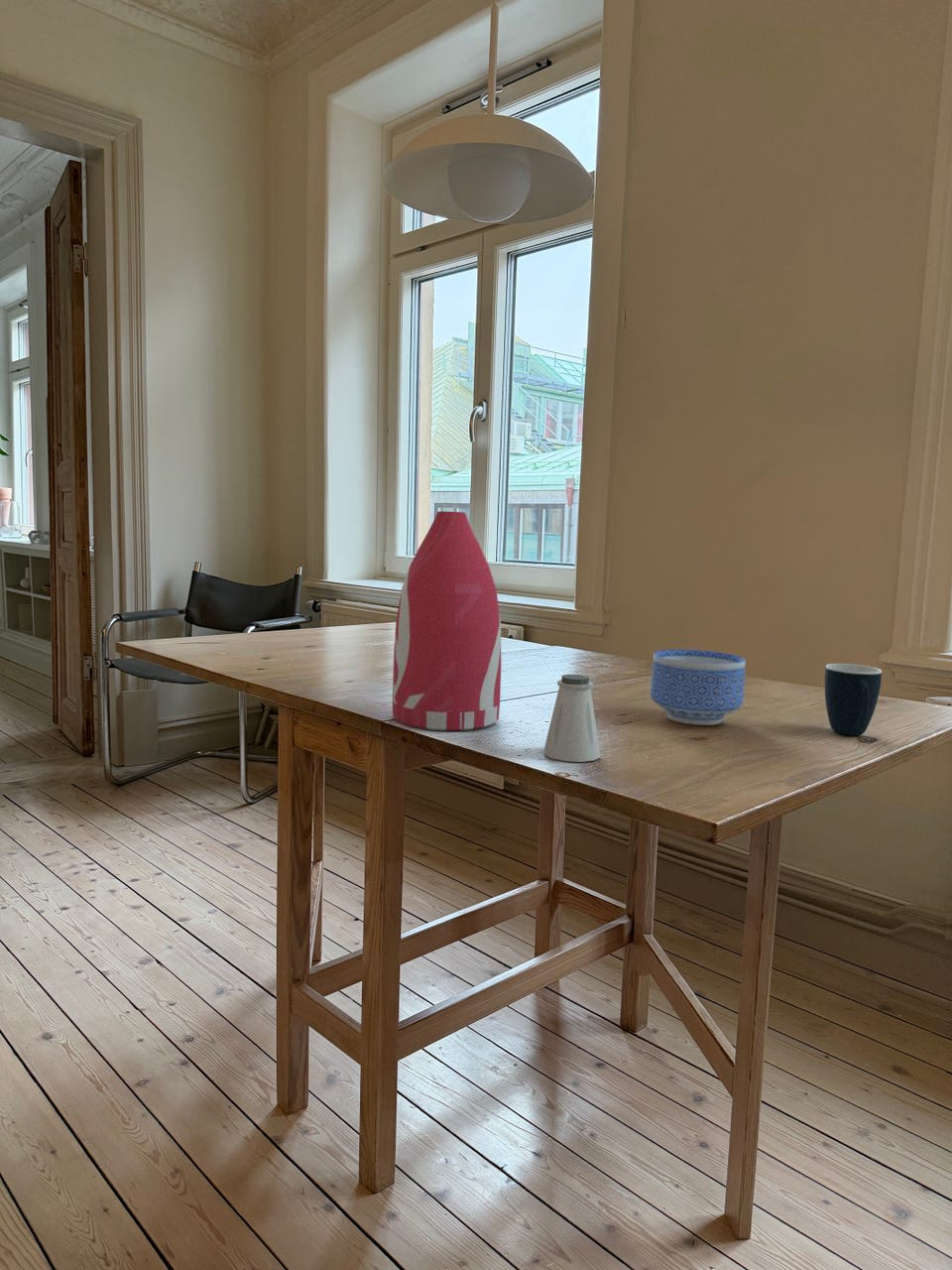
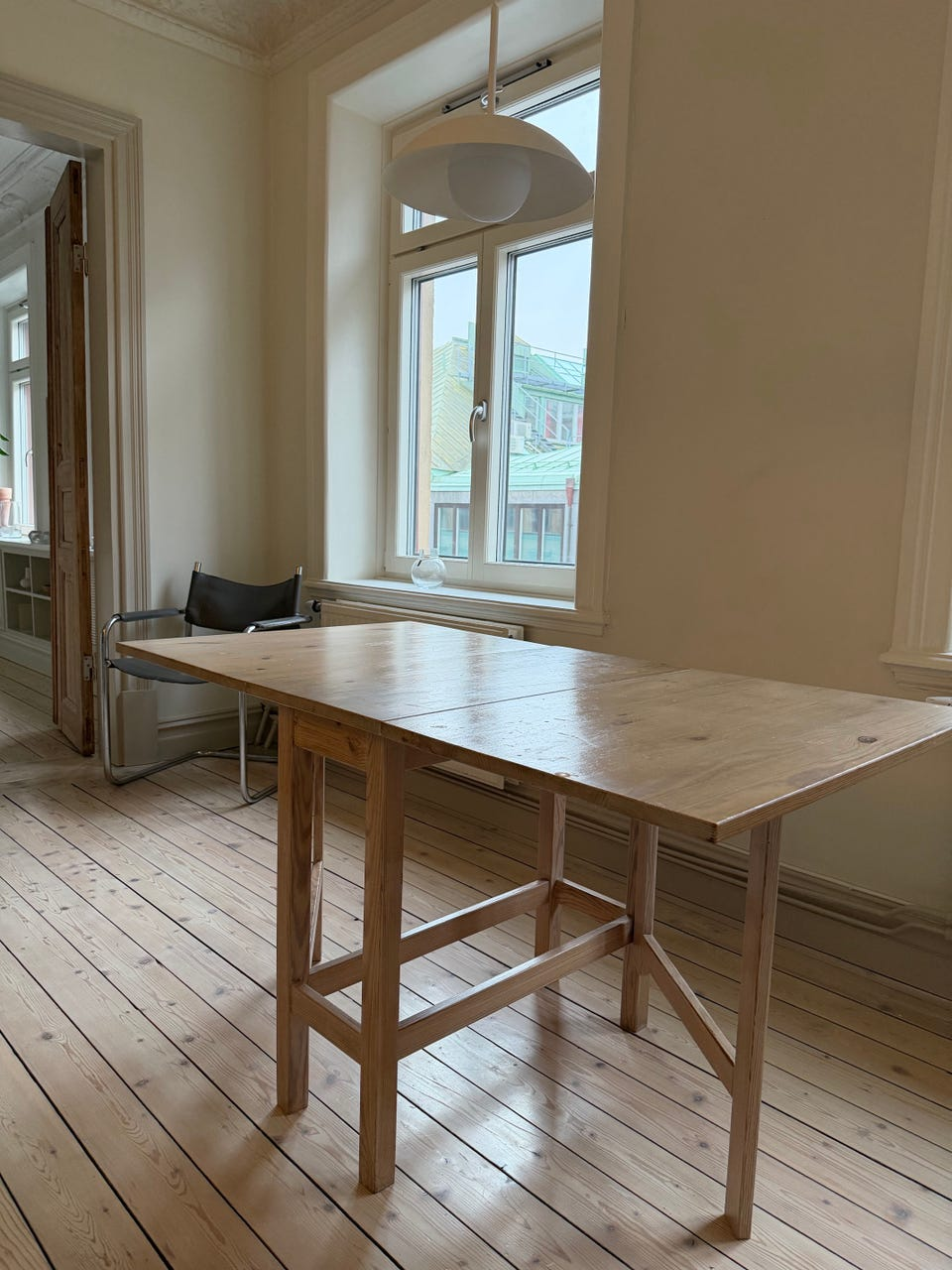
- saltshaker (573, 715)
- bowl (696, 688)
- mug (854, 701)
- bottle (448, 616)
